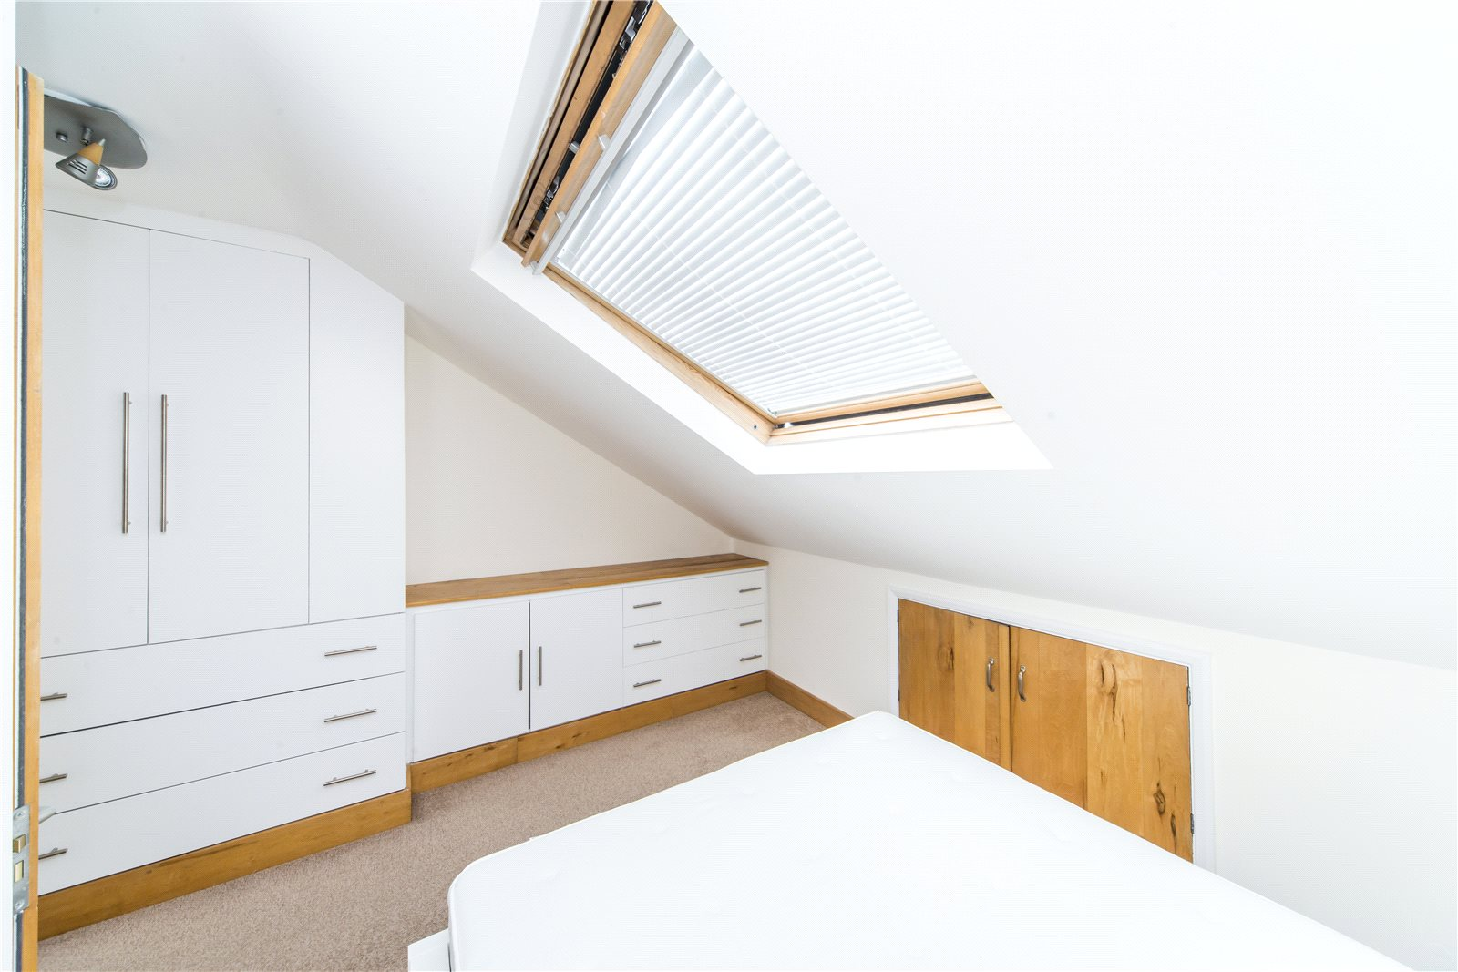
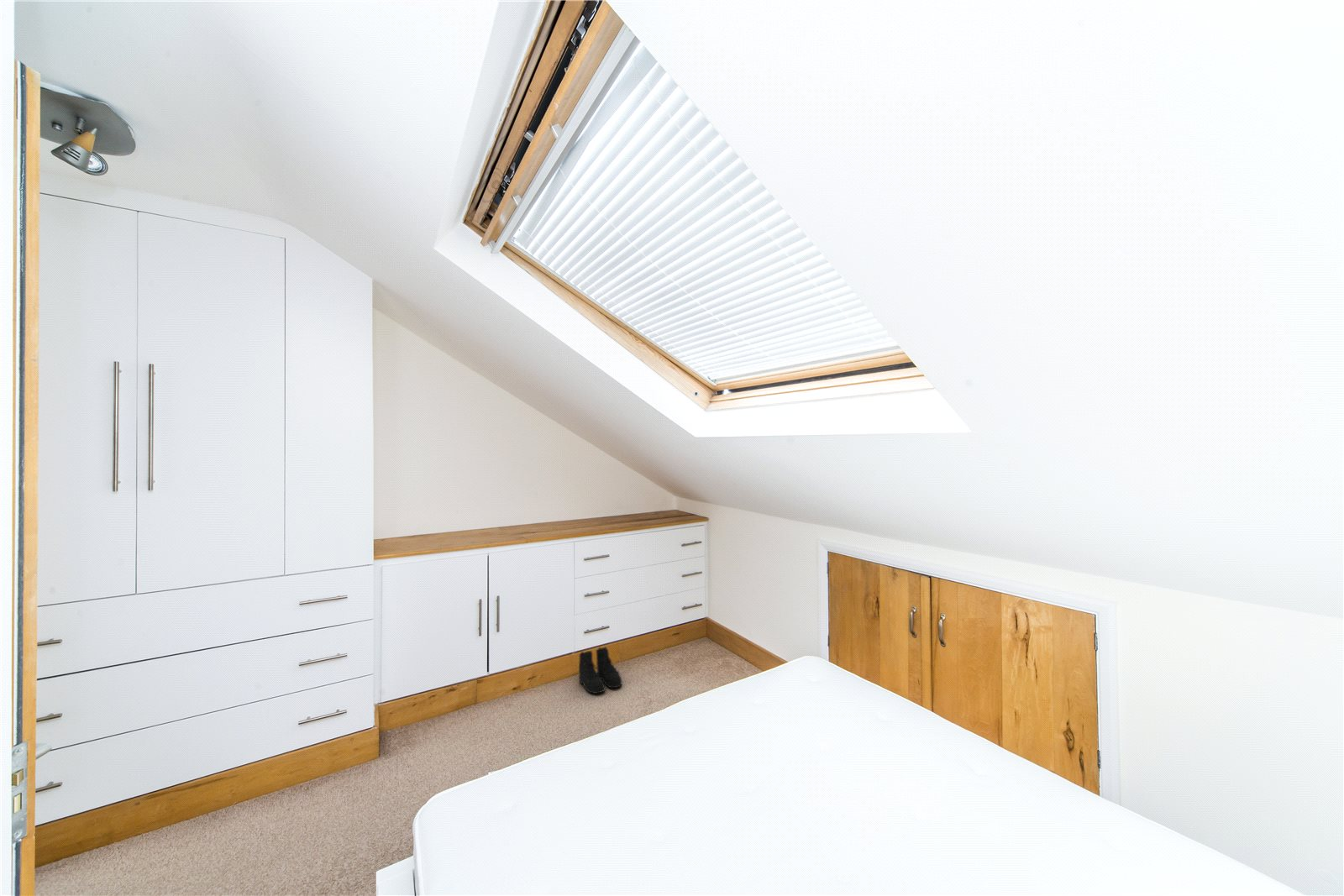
+ boots (599, 667)
